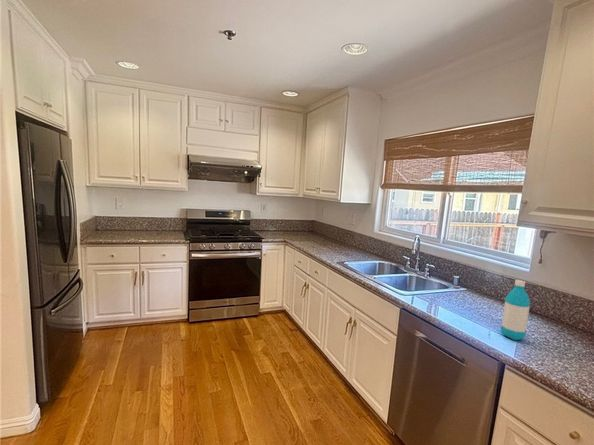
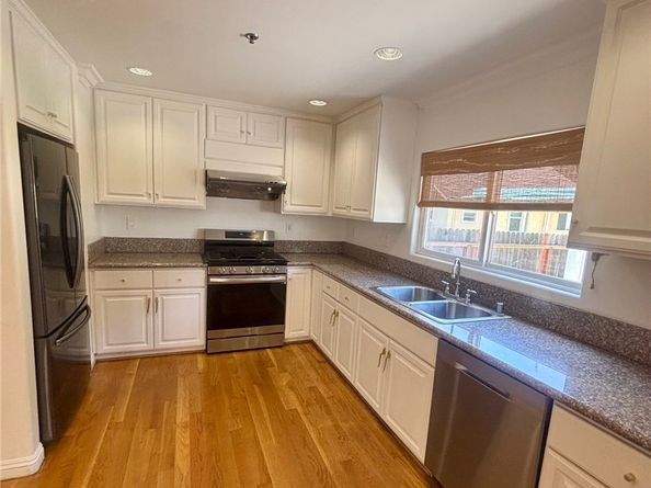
- water bottle (516, 309)
